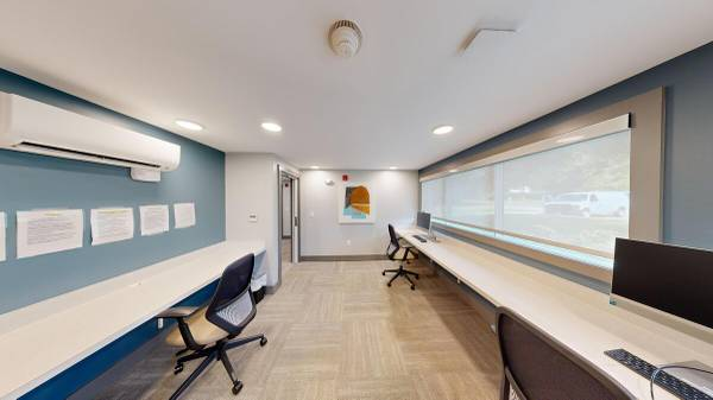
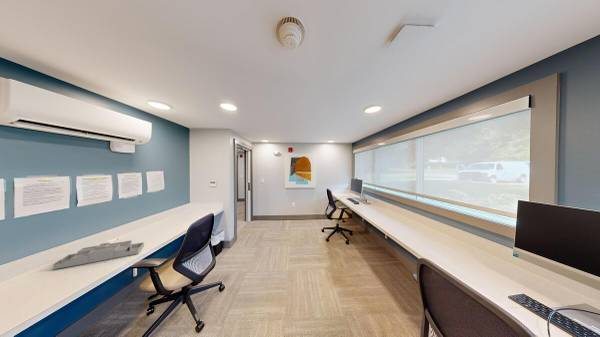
+ desk organizer (104, 251)
